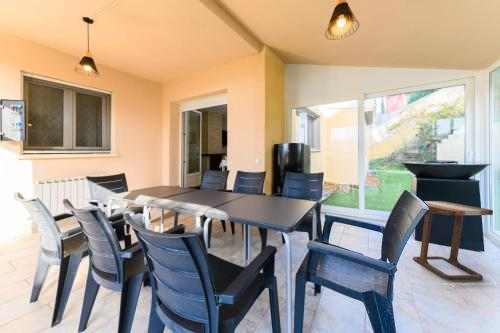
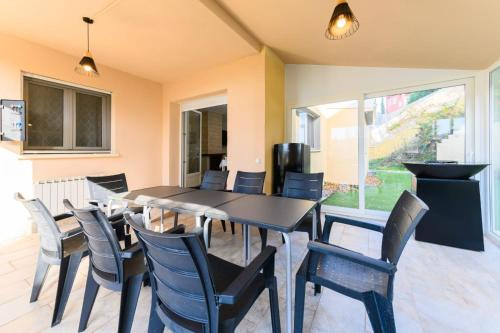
- side table (452, 237)
